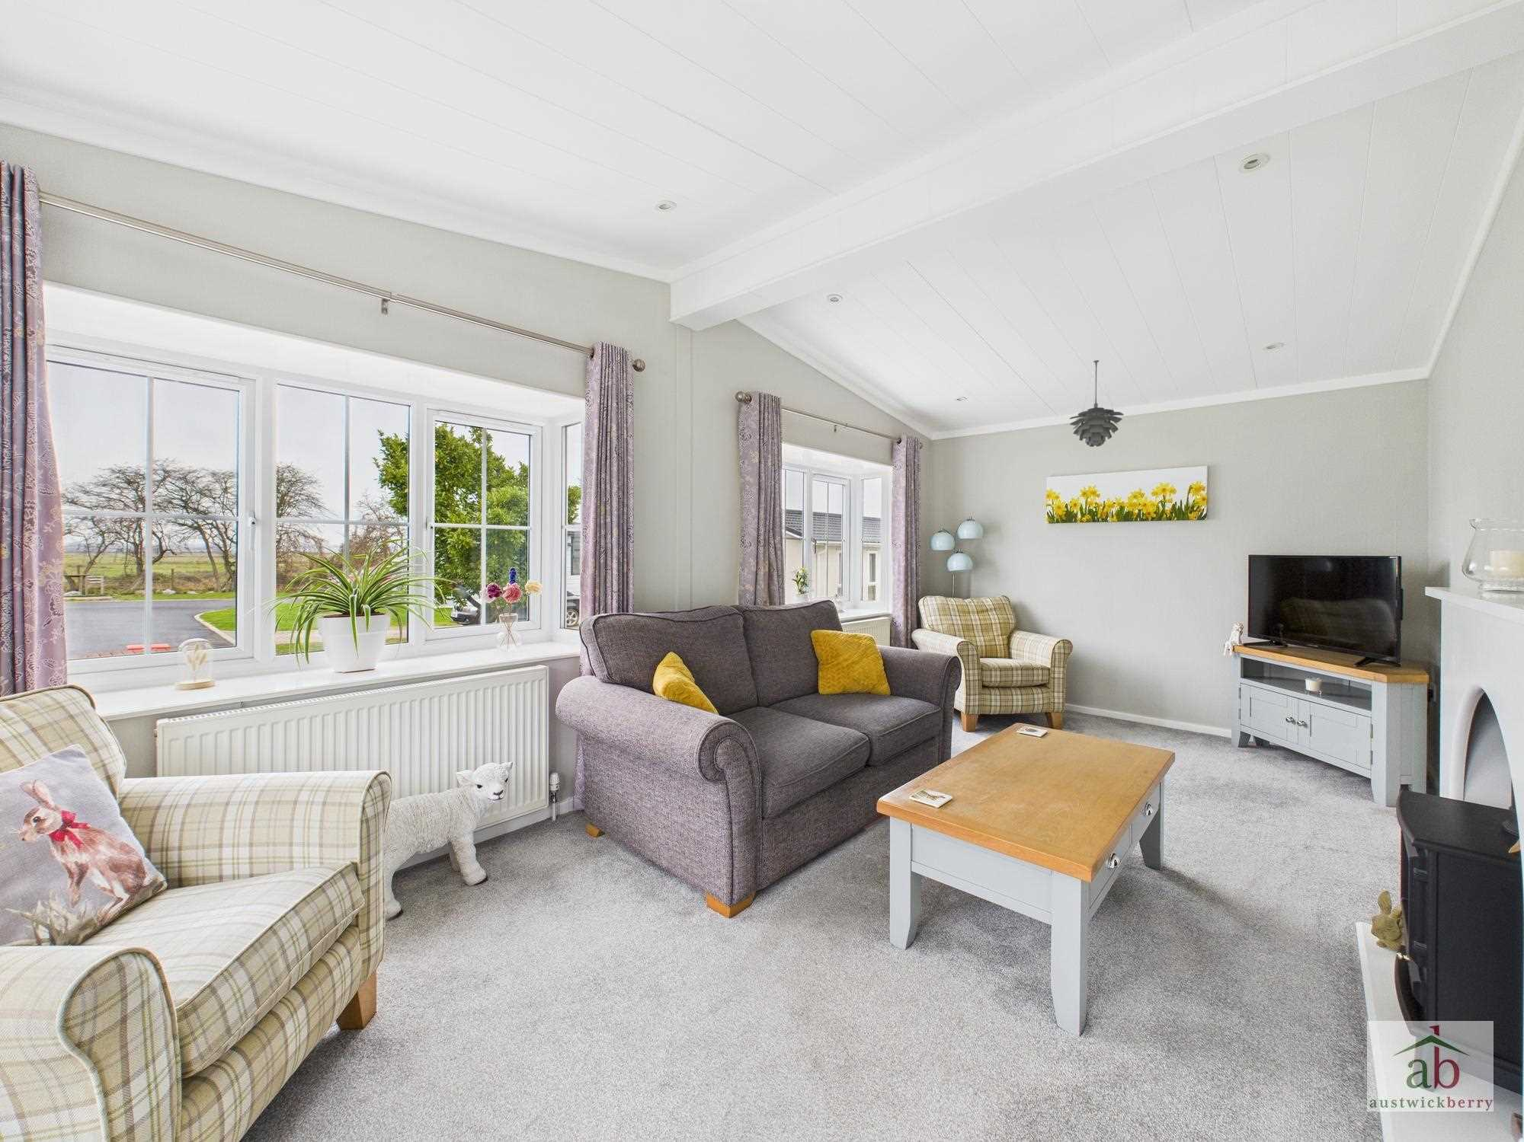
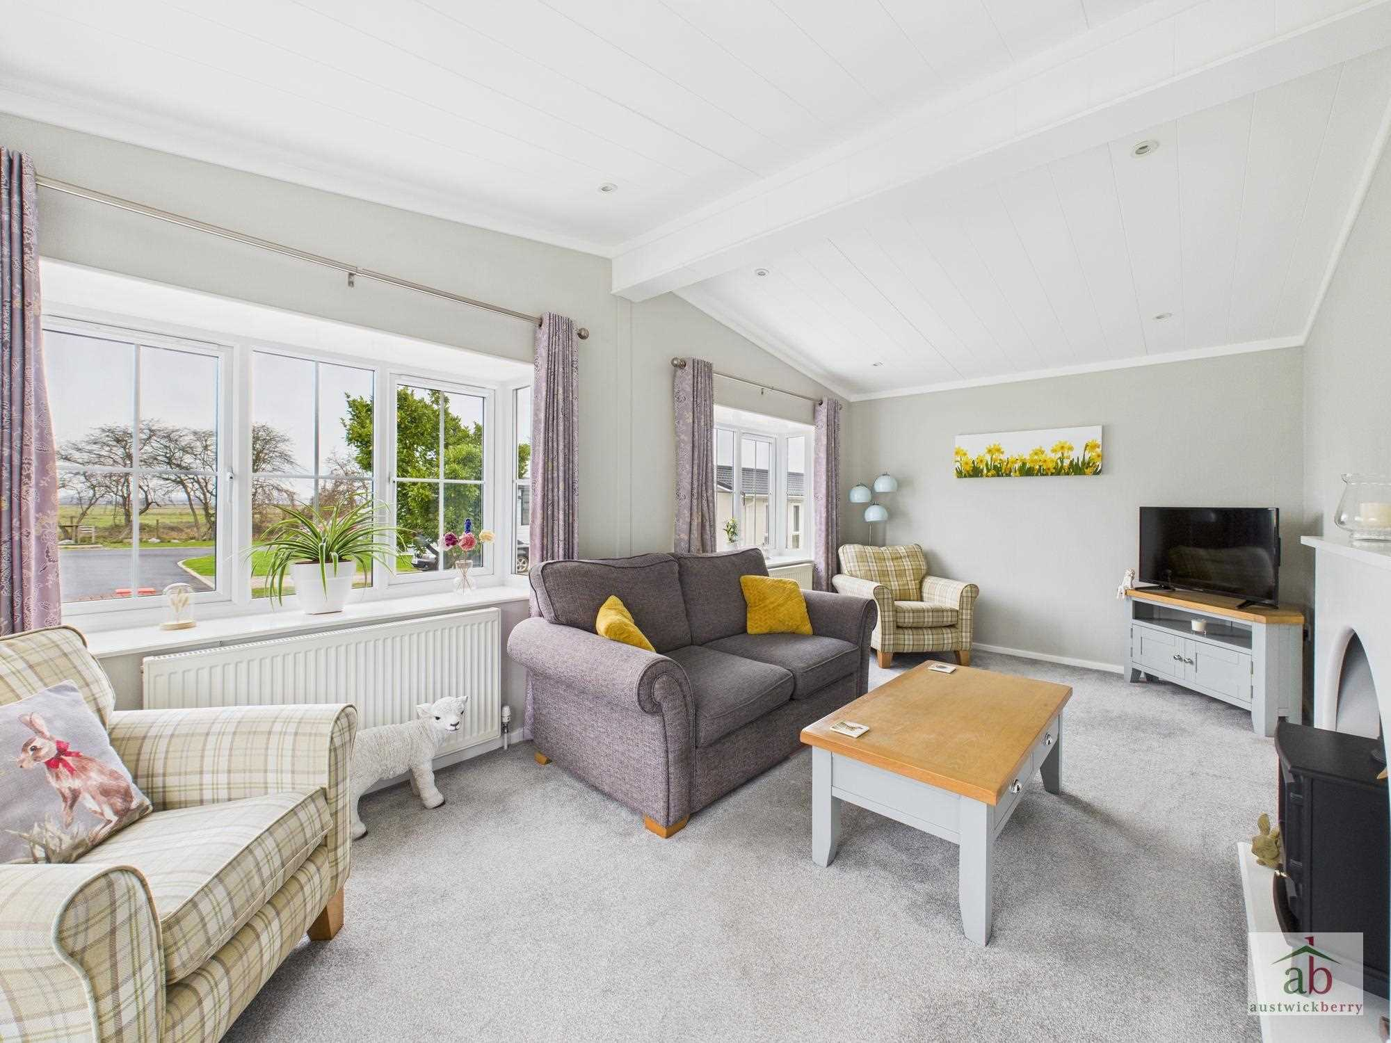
- pendant light (1096, 403)
